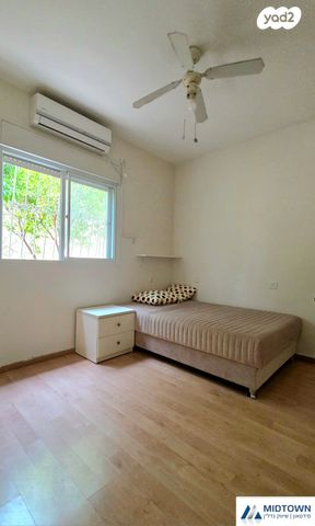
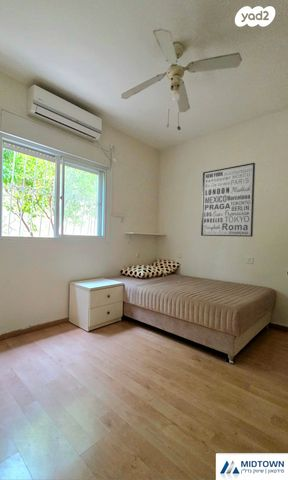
+ wall art (226, 202)
